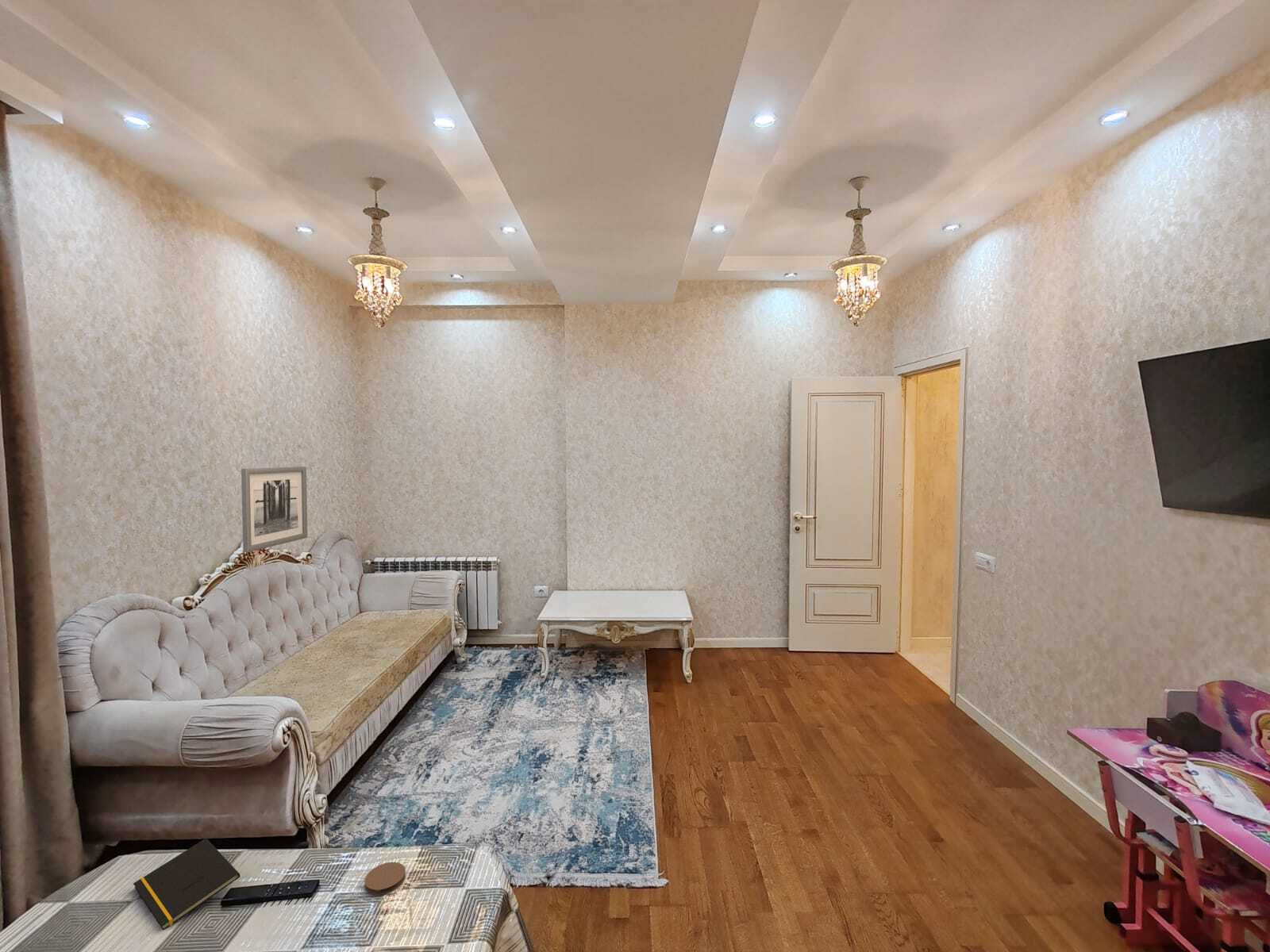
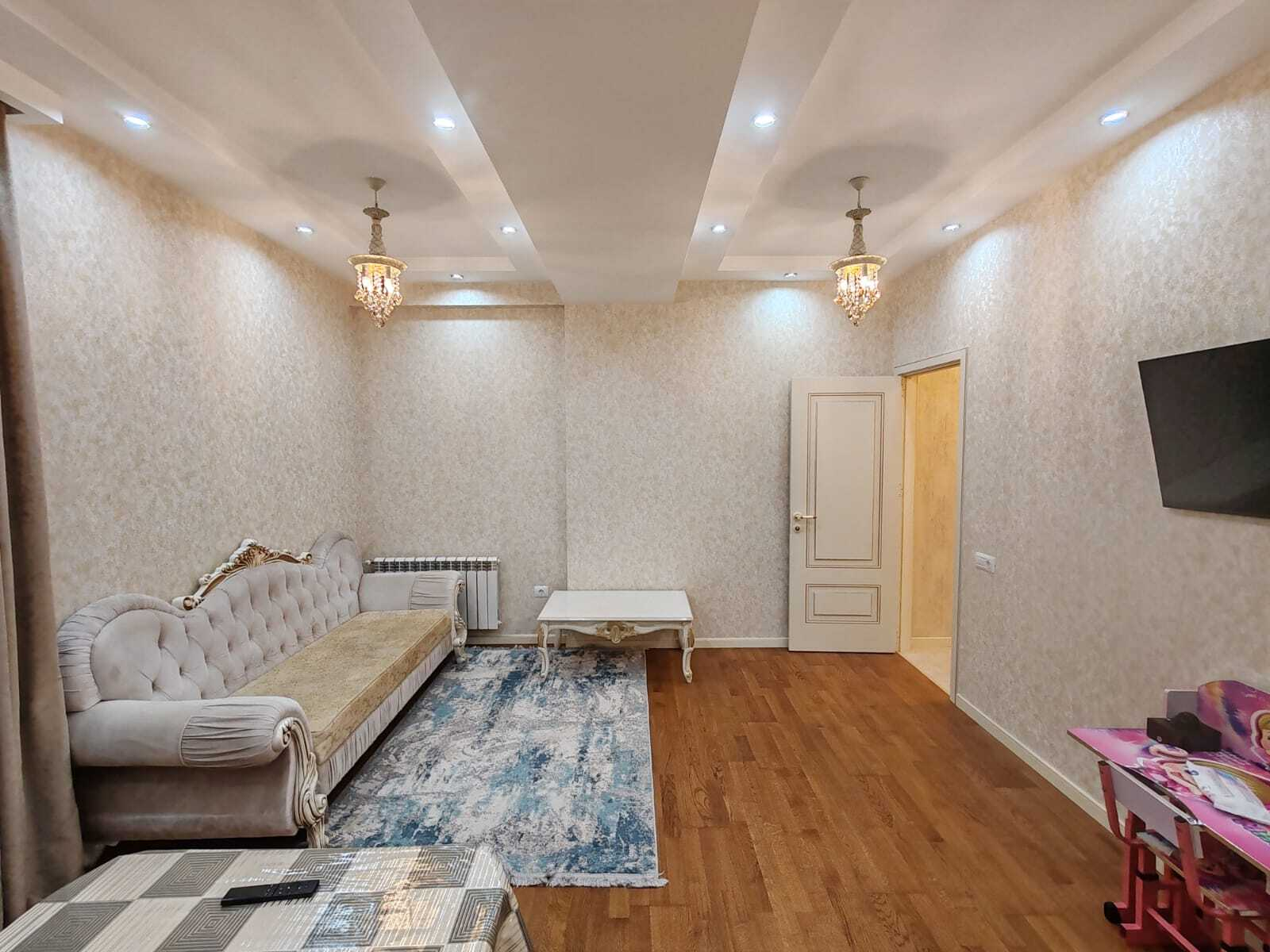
- wall art (277, 506)
- notepad (187, 880)
- coaster (385, 877)
